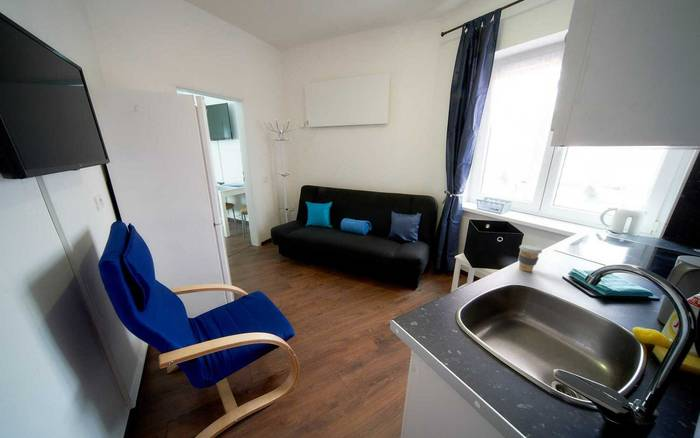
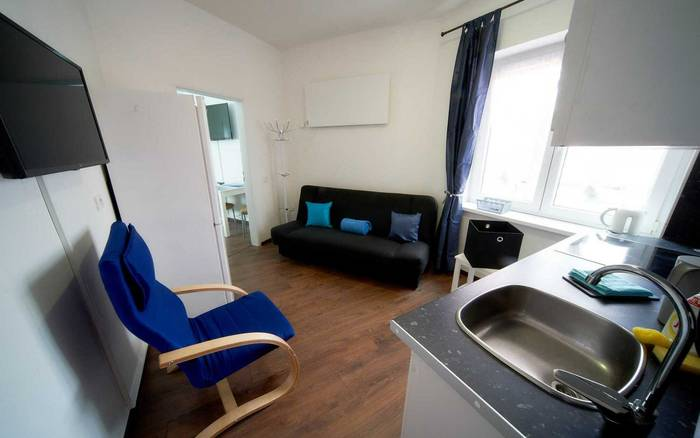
- coffee cup (528, 258)
